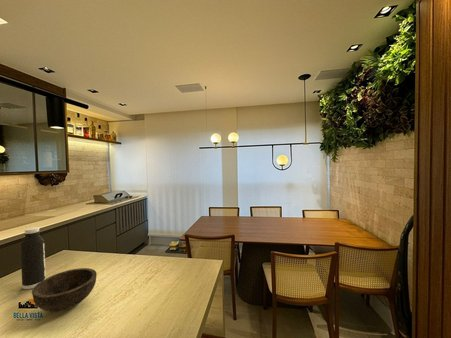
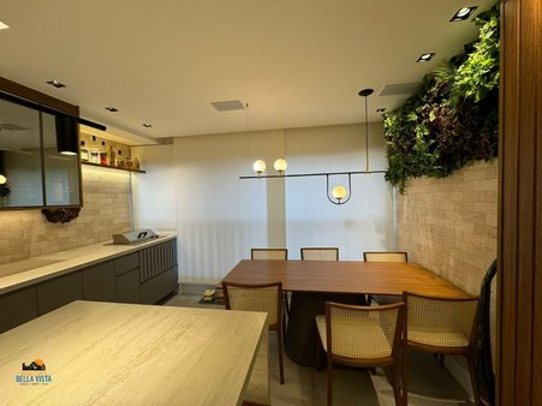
- water bottle (33, 256)
- bowl (67, 292)
